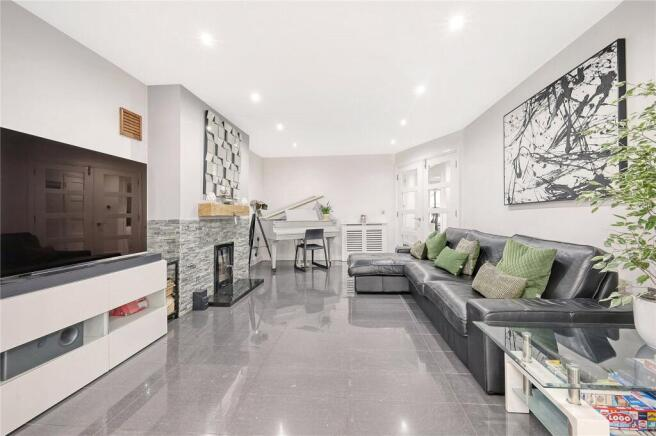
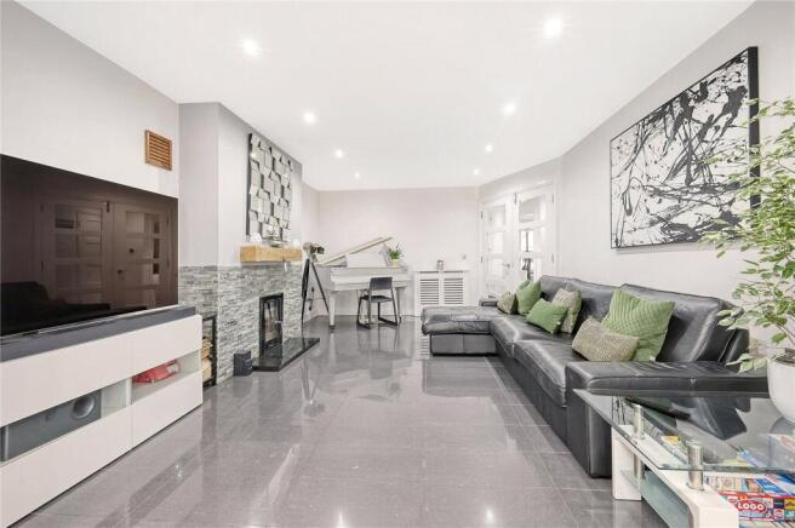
+ remote control (654, 406)
